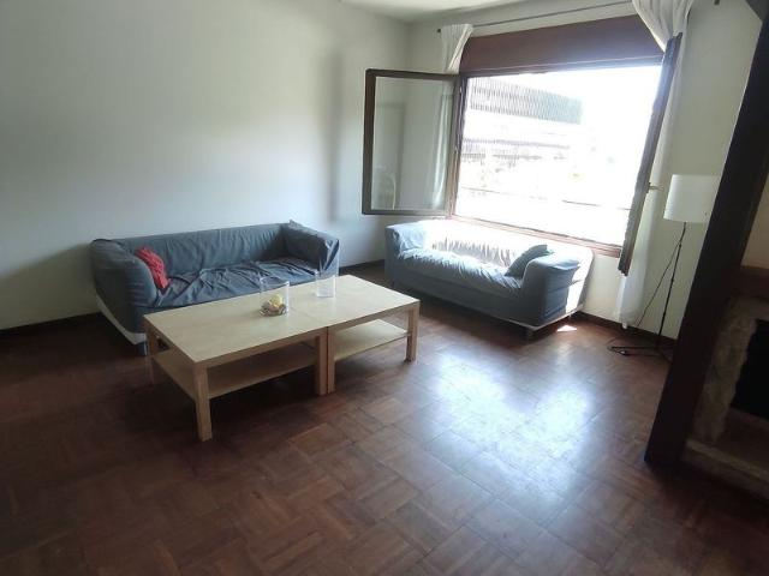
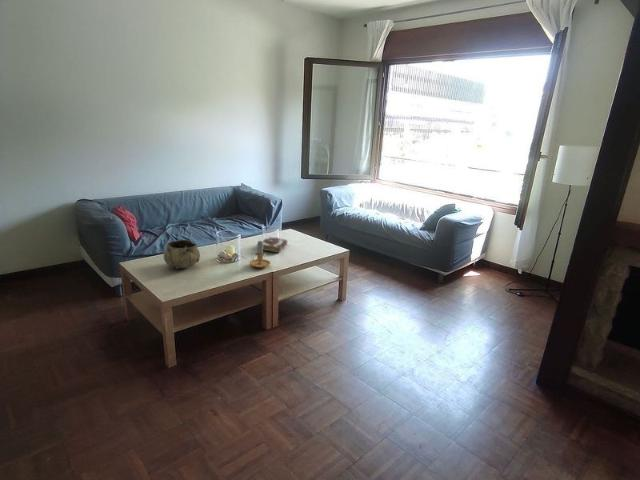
+ decorative bowl (181, 255)
+ candle (258, 252)
+ book (273, 244)
